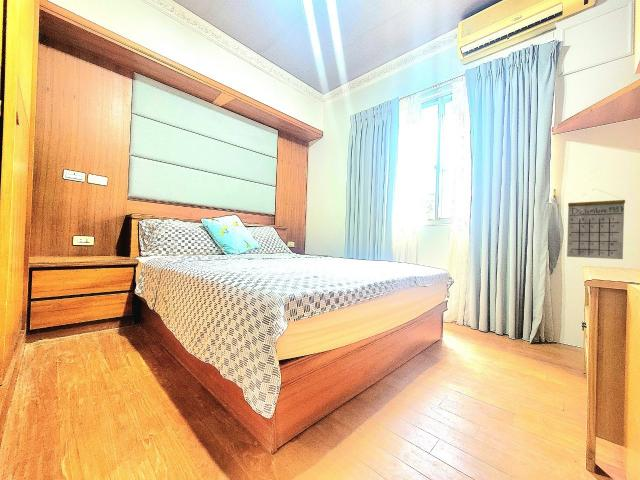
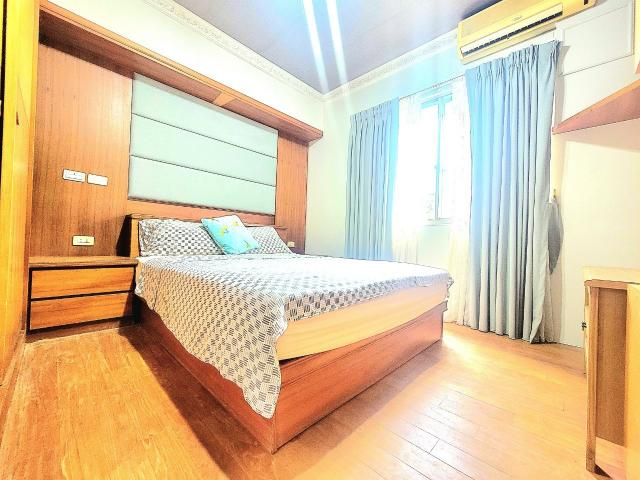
- calendar (594, 223)
